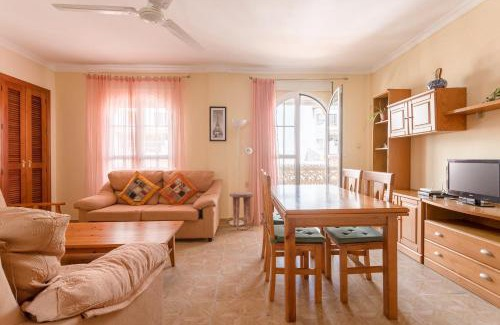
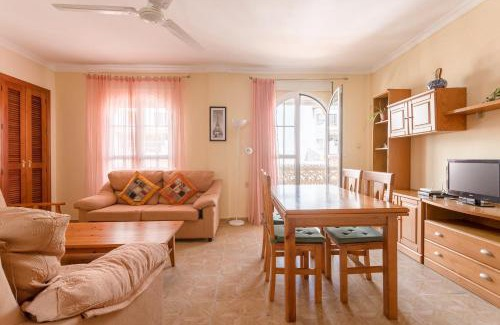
- side table (238, 210)
